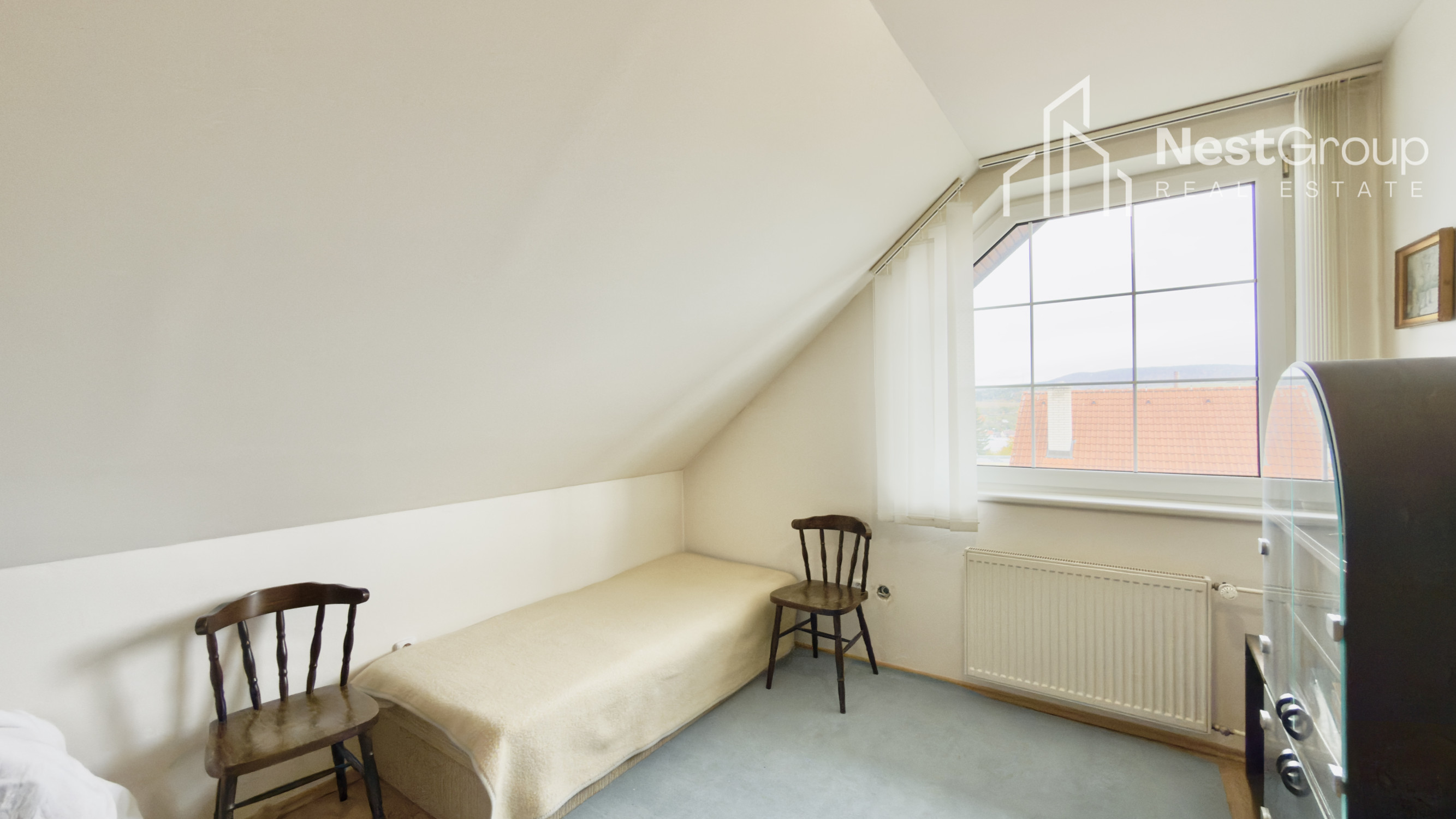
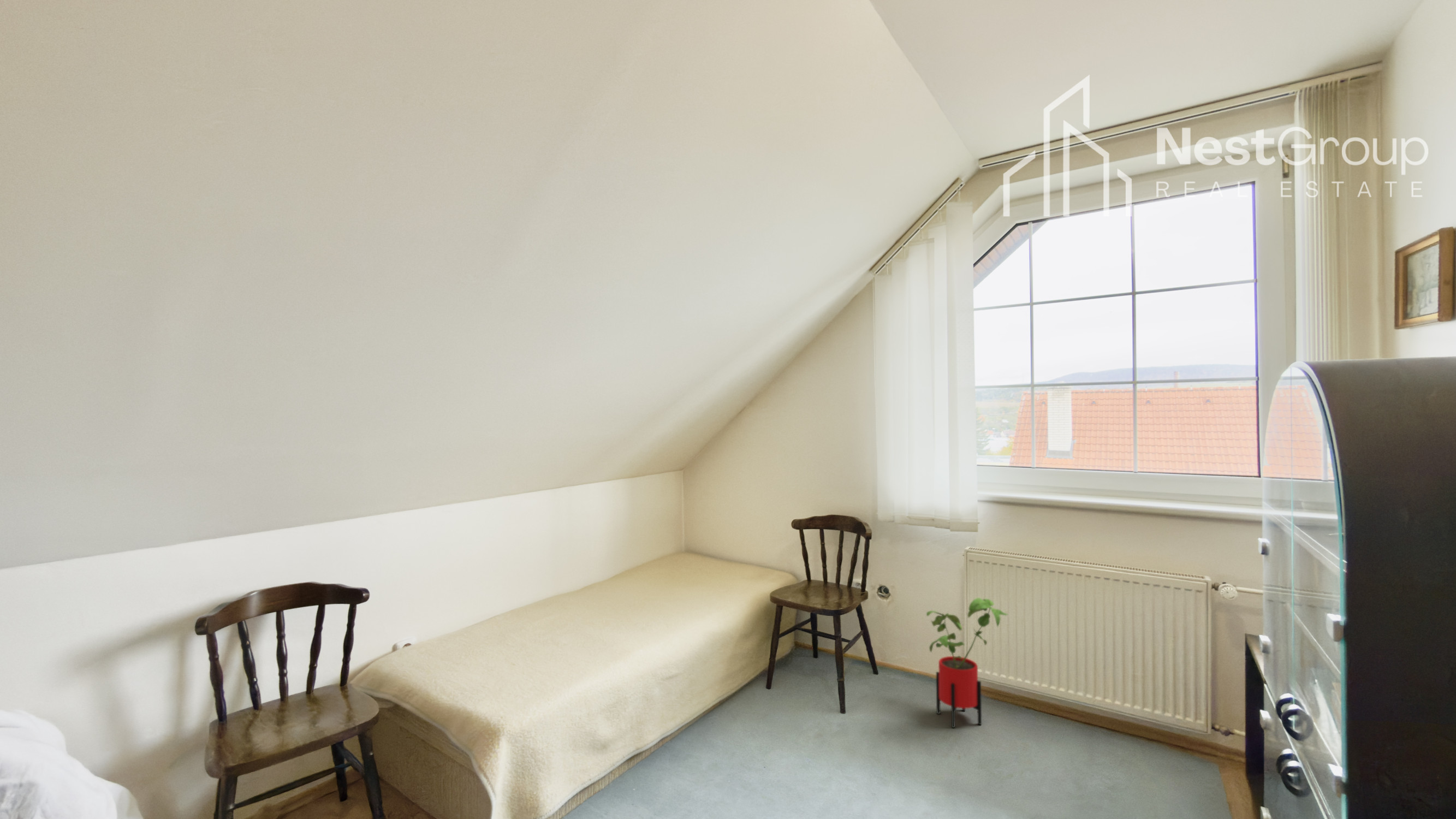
+ house plant (962, 658)
